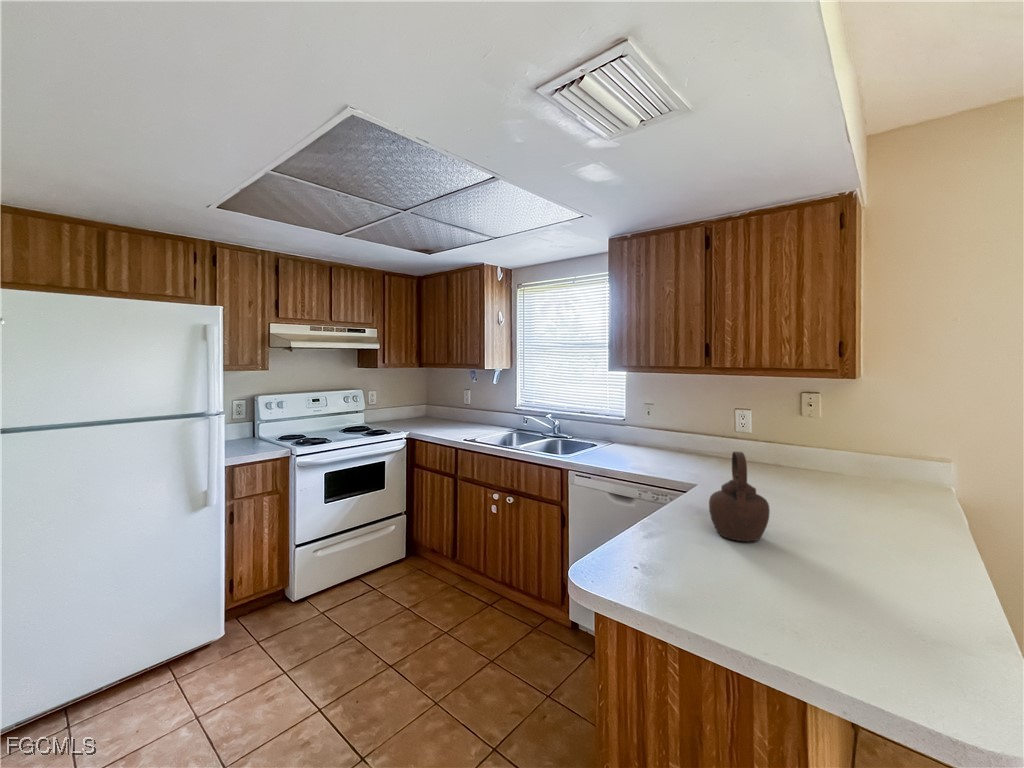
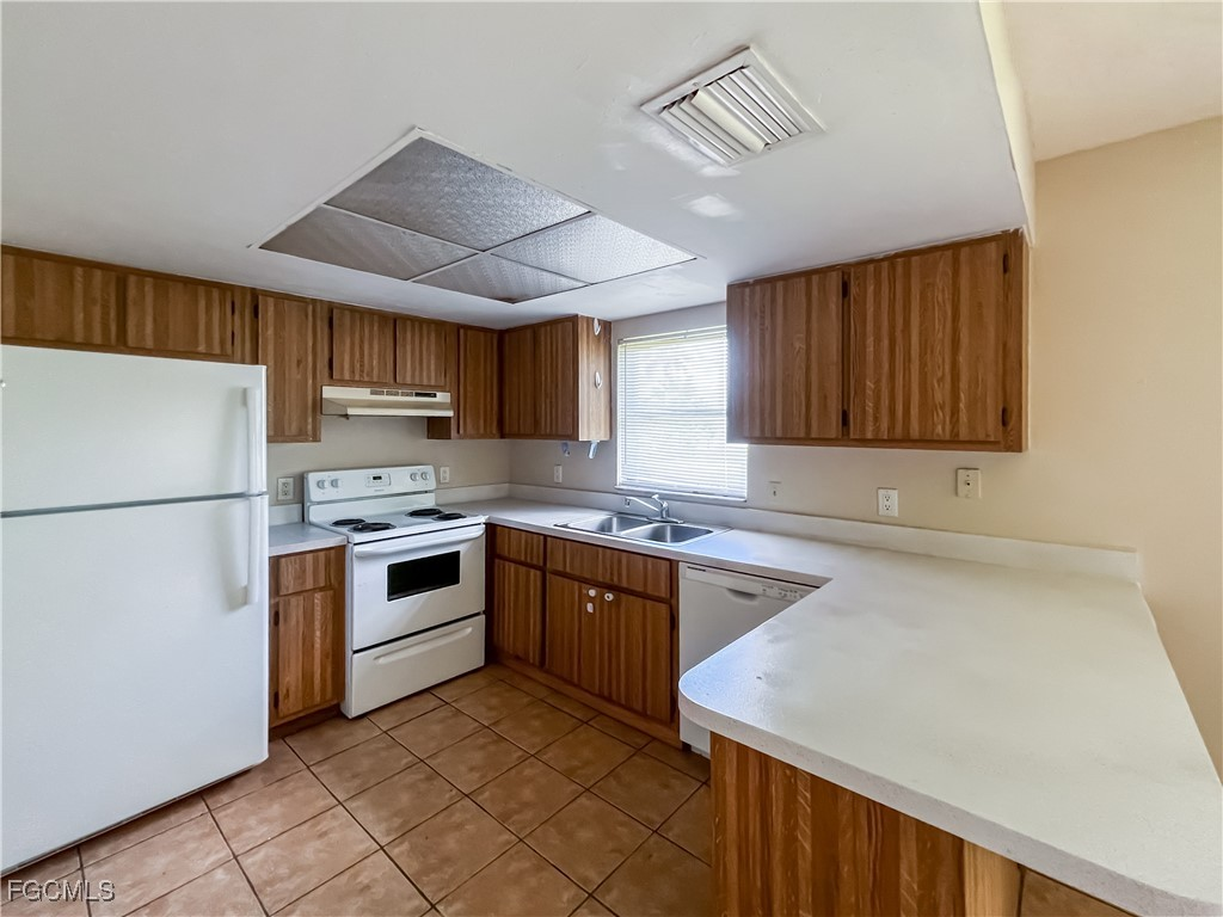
- teapot (737, 492)
